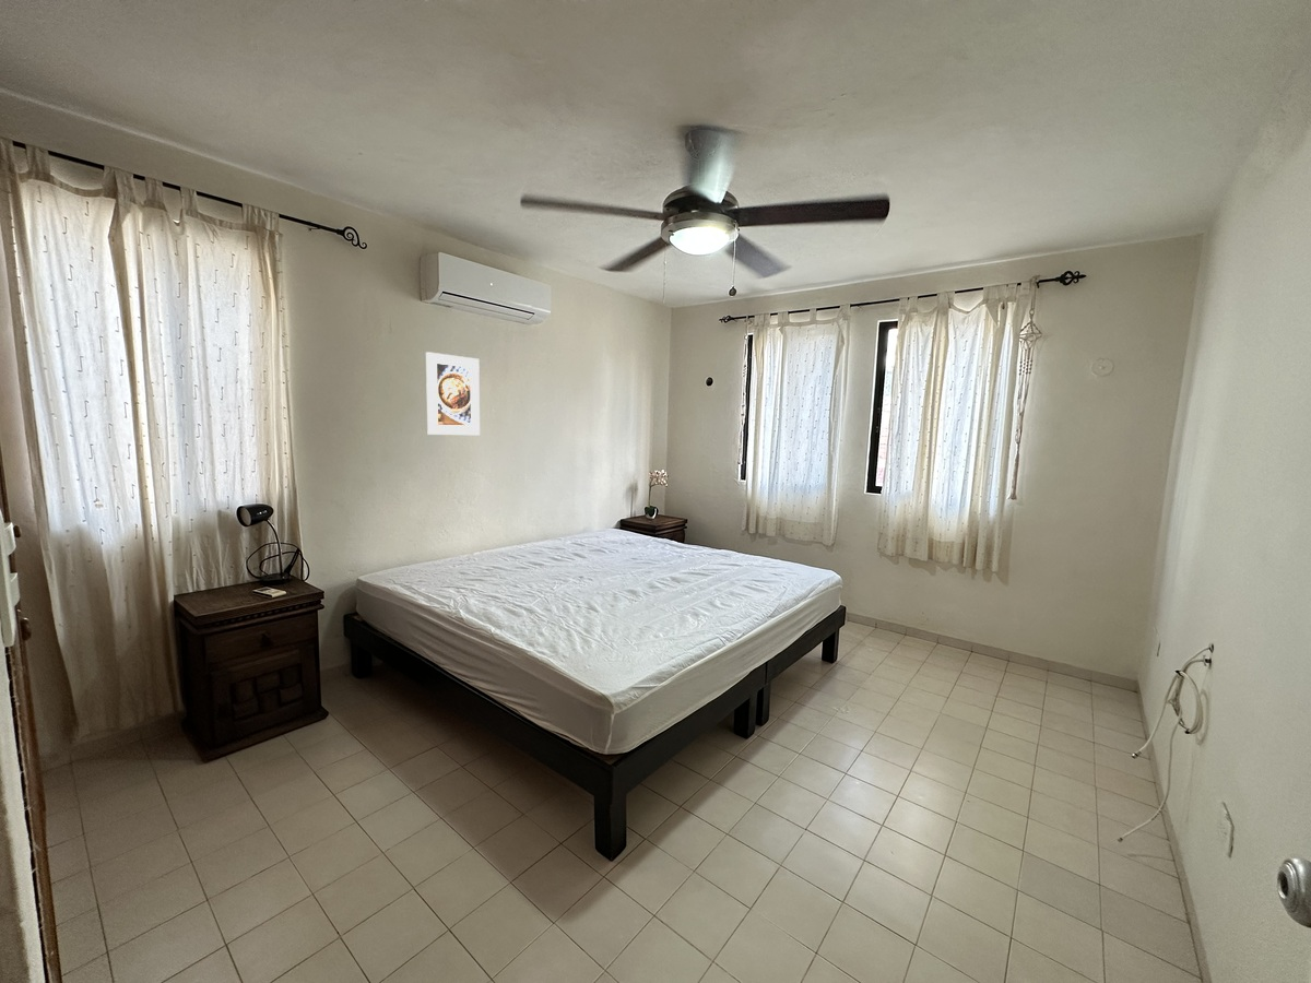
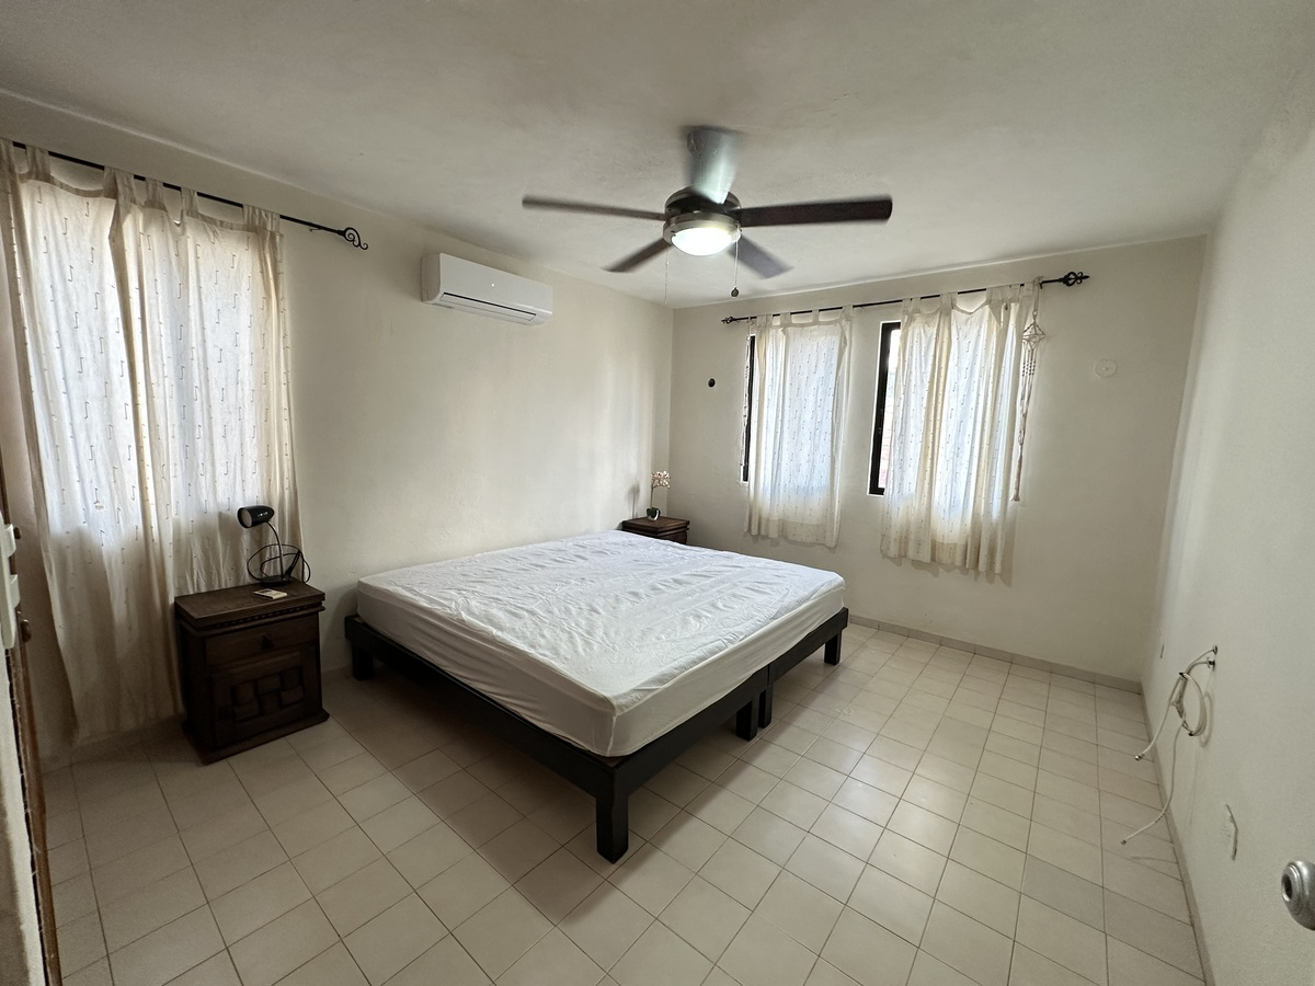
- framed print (453, 395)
